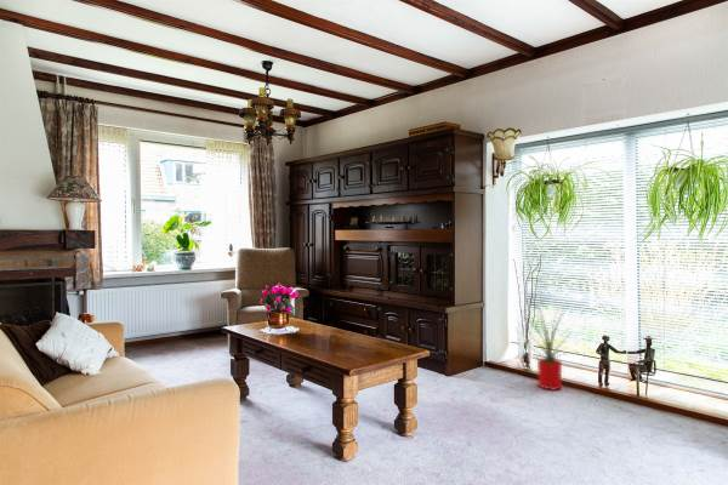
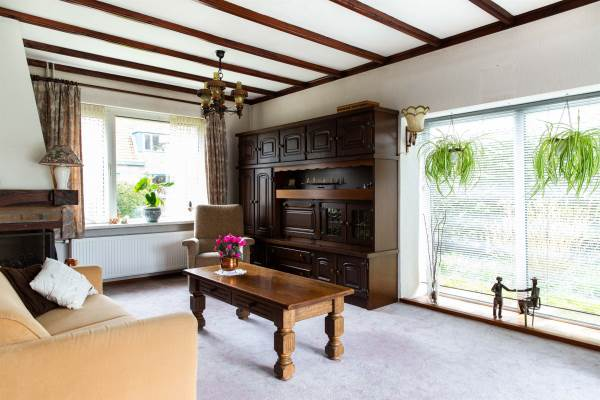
- house plant (550, 344)
